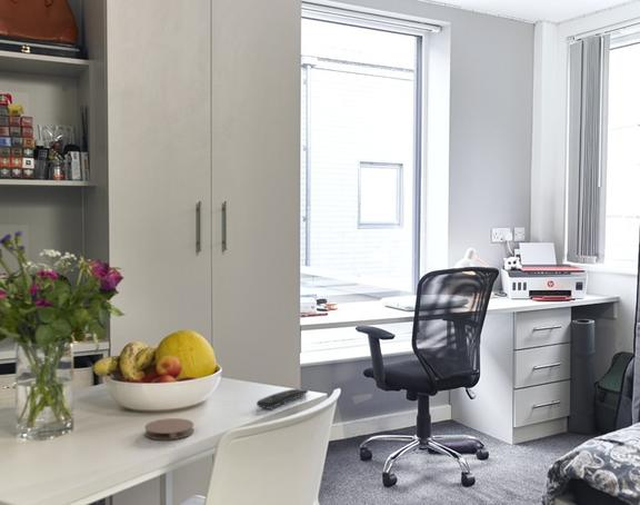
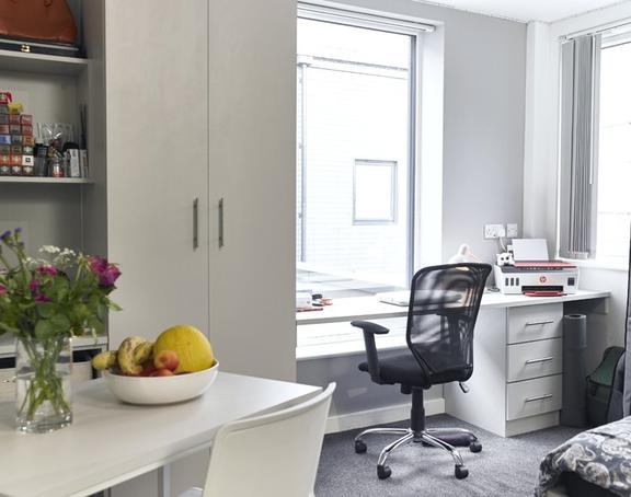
- remote control (284, 396)
- coaster (169, 428)
